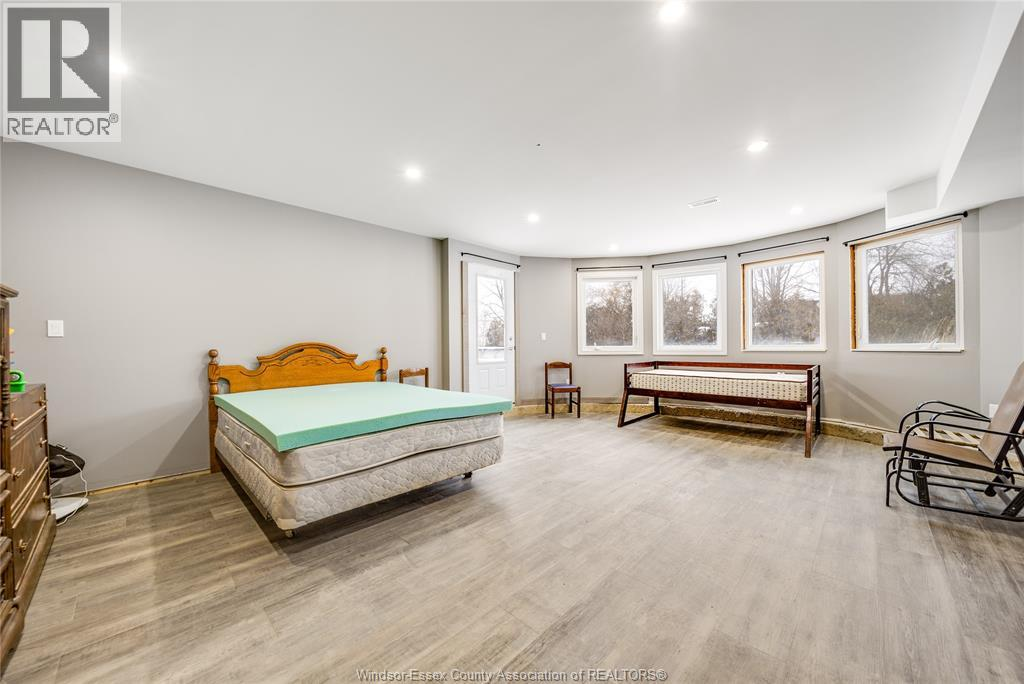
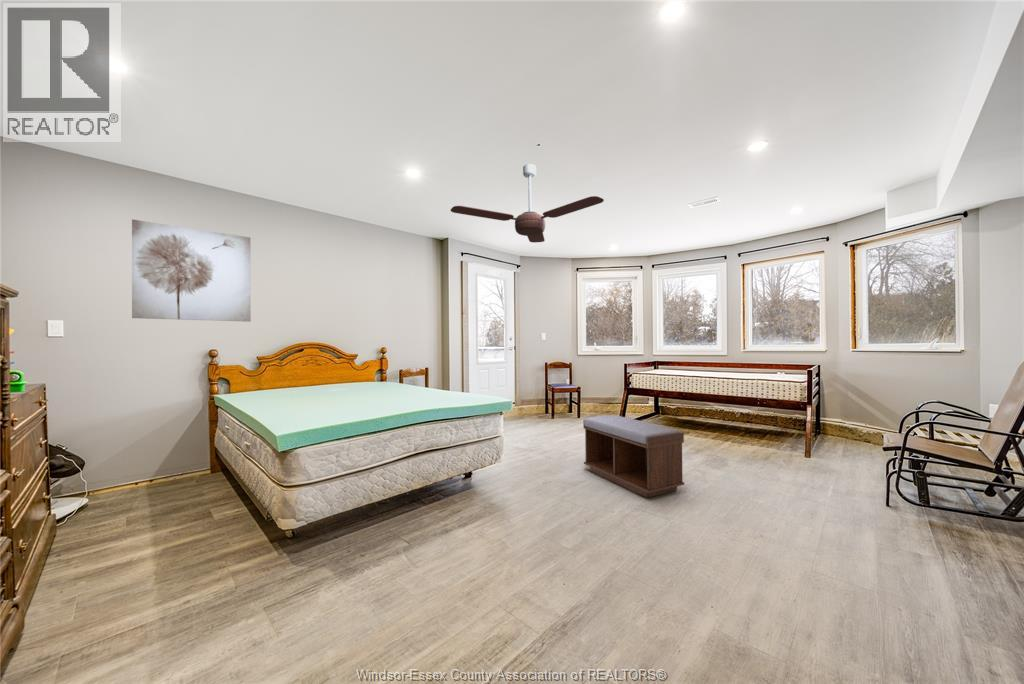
+ ceiling fan (529, 204)
+ wall art (195, 274)
+ bench (629, 451)
